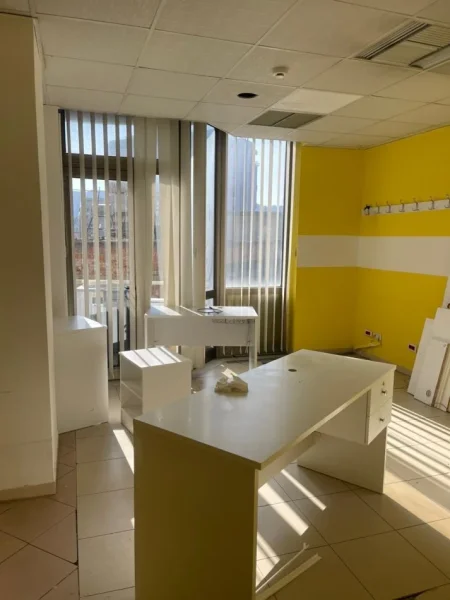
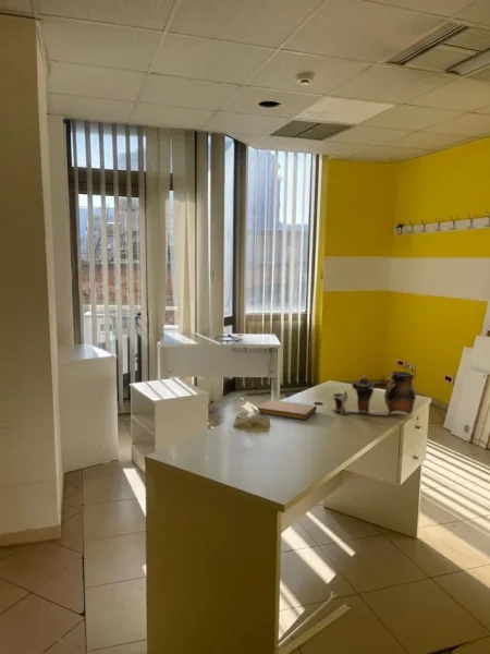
+ notebook (286, 409)
+ pottery set (372, 392)
